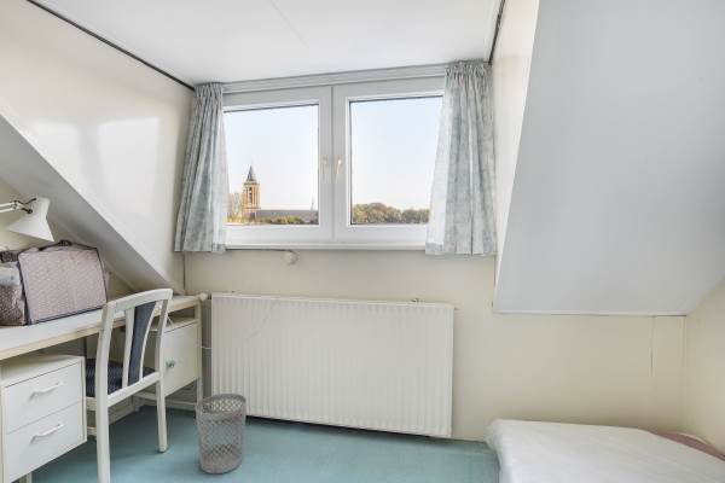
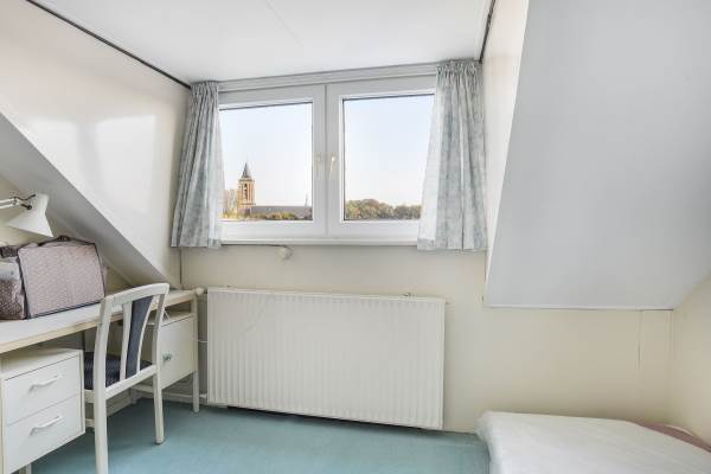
- wastebasket (221, 432)
